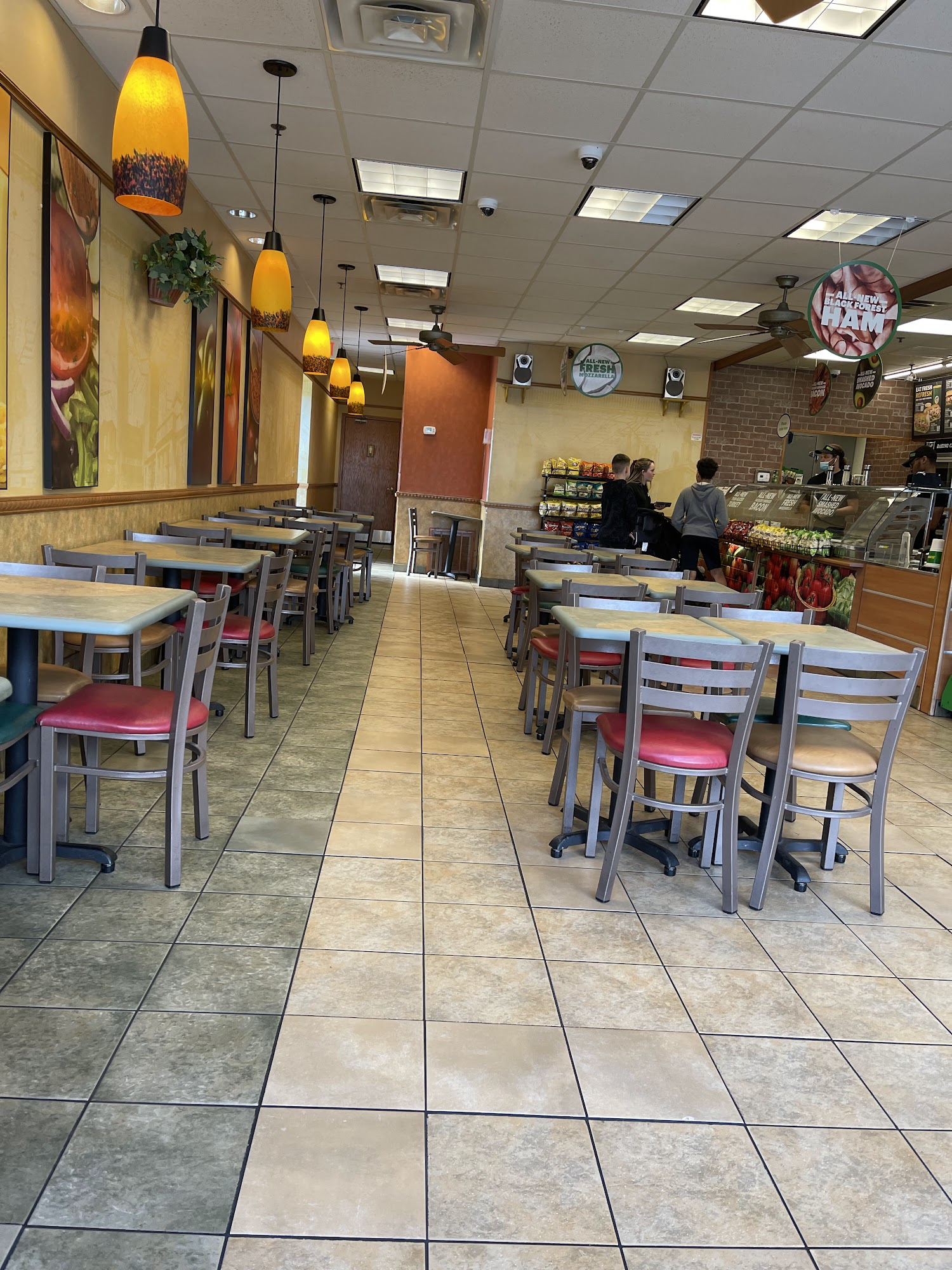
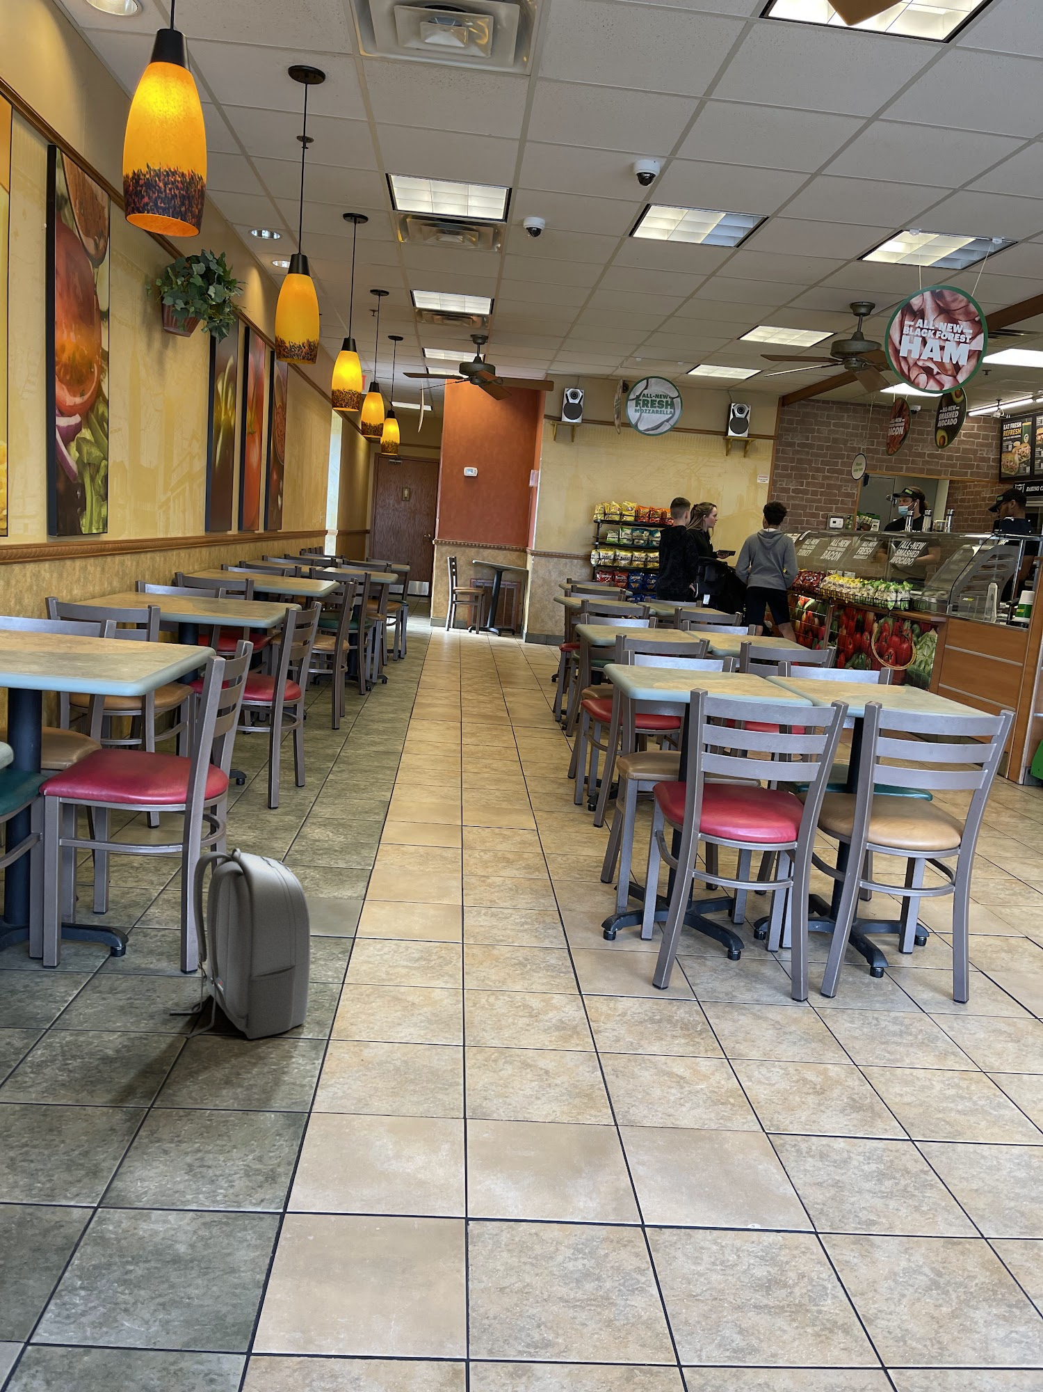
+ backpack (241, 932)
